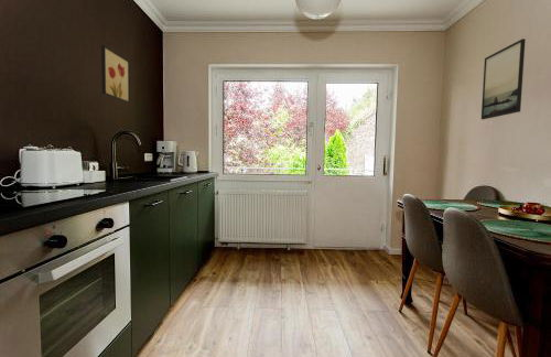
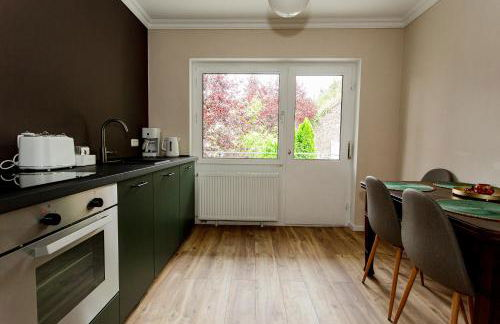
- wall art (116, 76)
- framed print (500, 83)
